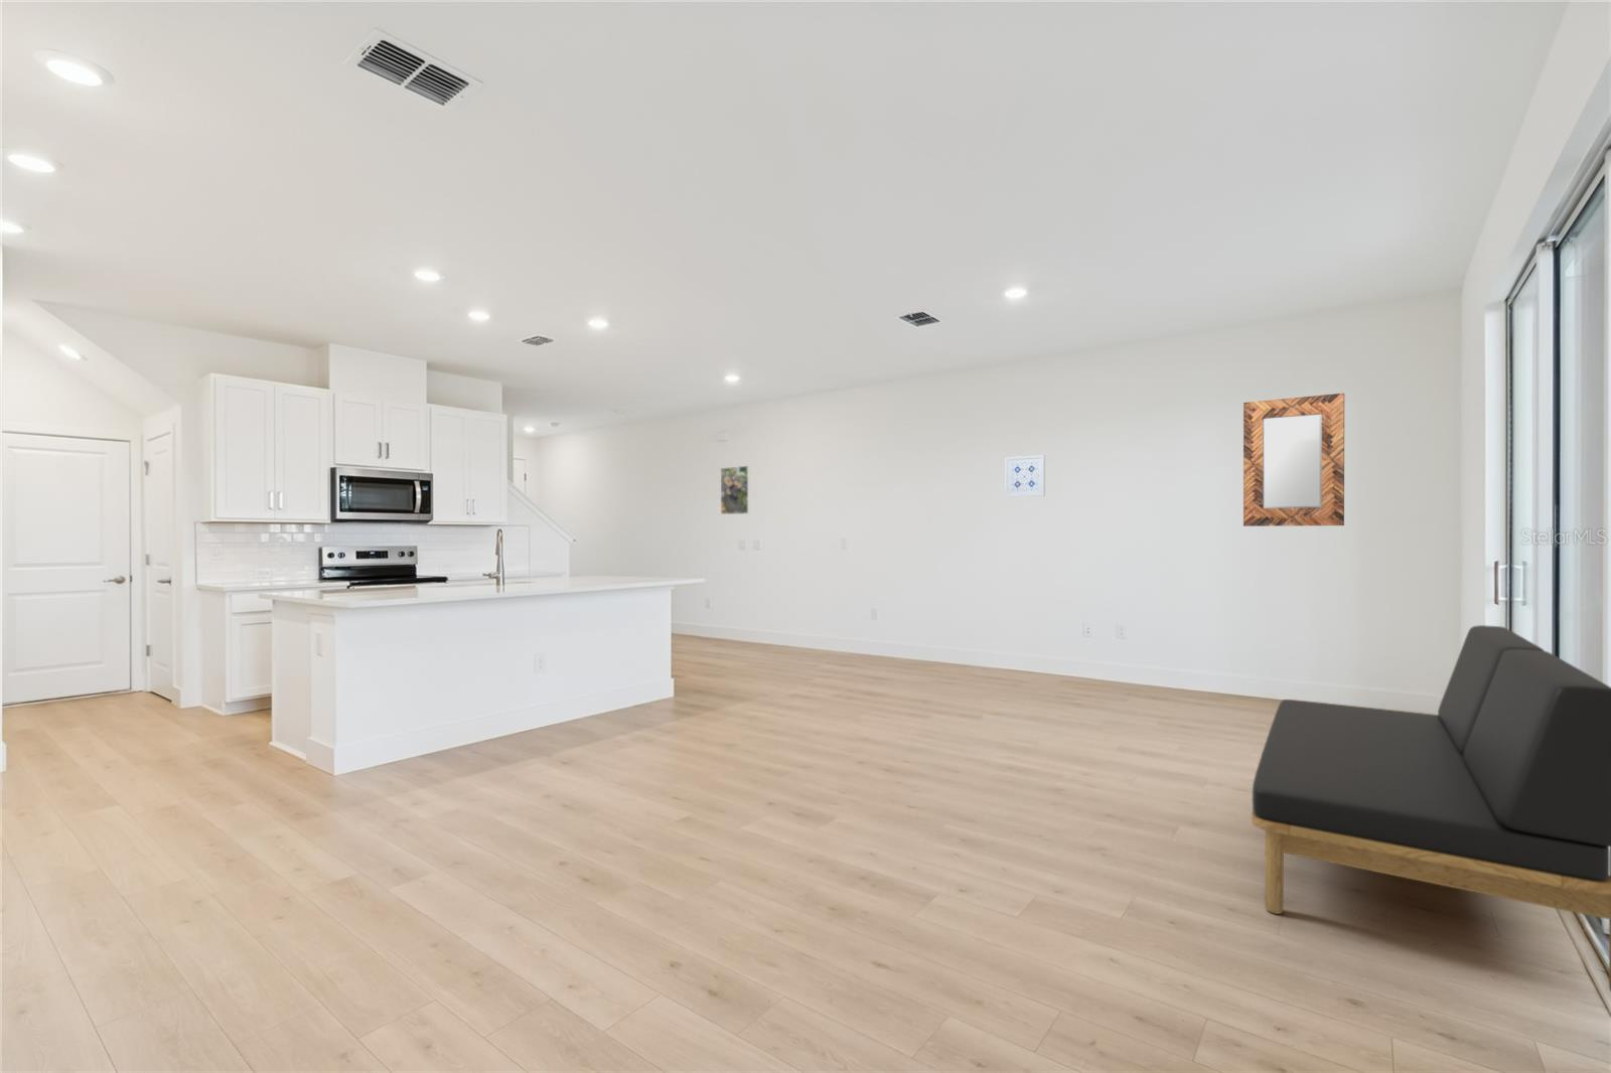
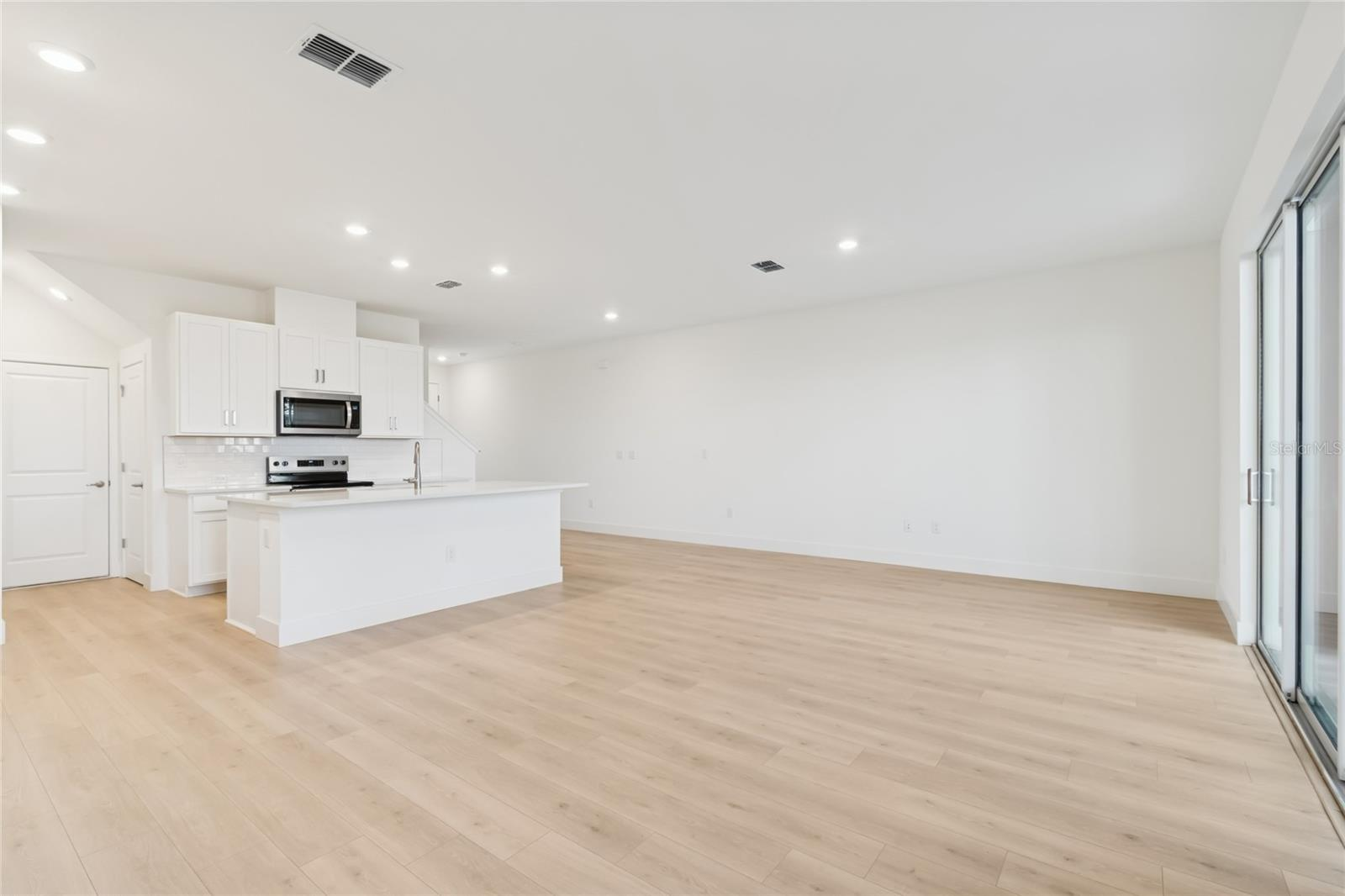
- bench (1406, 750)
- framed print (735, 490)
- home mirror (1292, 462)
- wall art (1024, 477)
